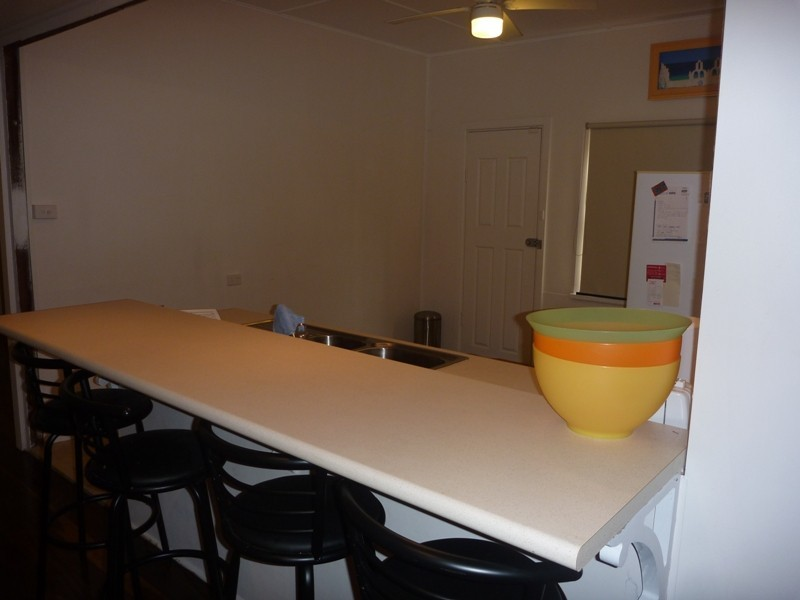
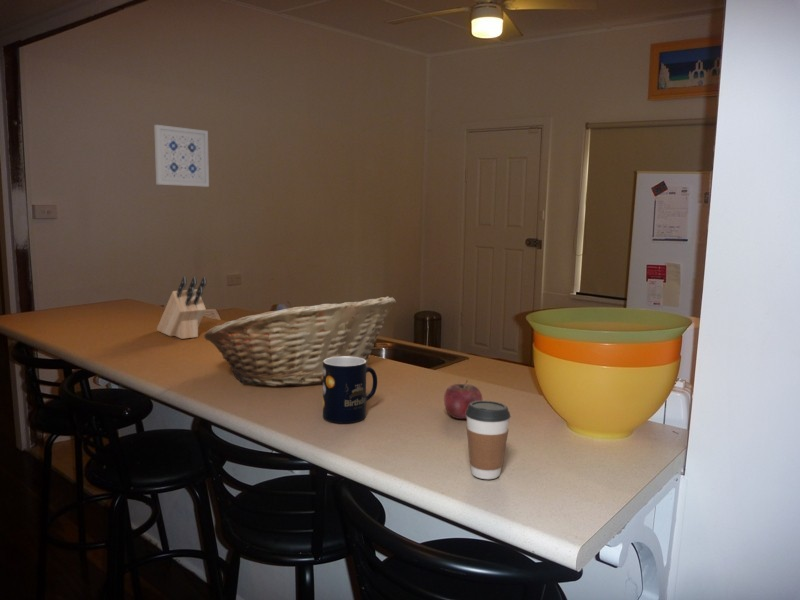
+ apple (463, 398)
+ coffee cup (486, 439)
+ knife block (182, 304)
+ fruit basket (305, 333)
+ mug (349, 387)
+ wall art (182, 156)
